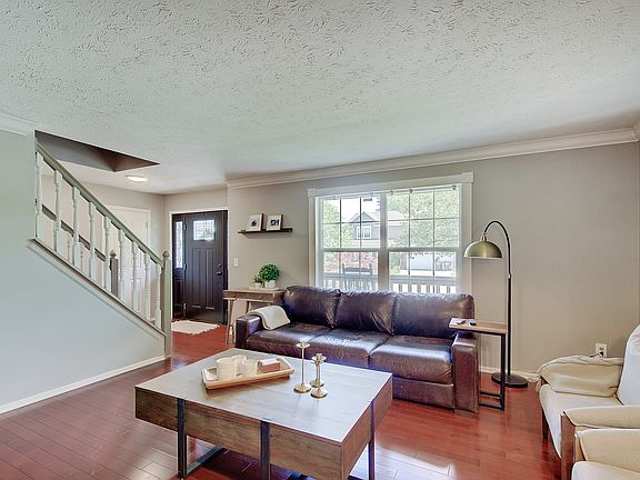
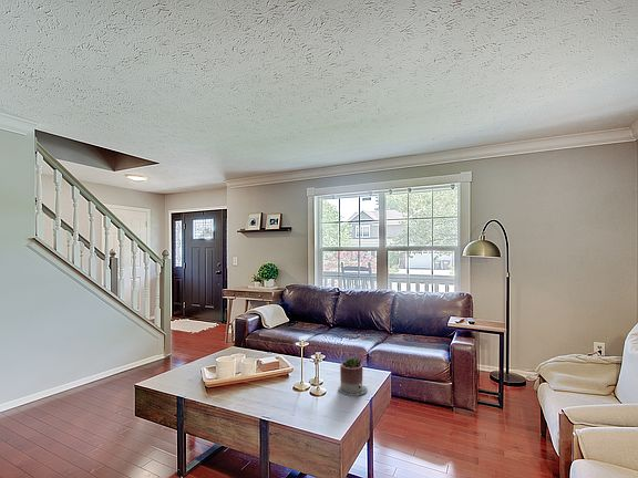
+ succulent planter (352, 373)
